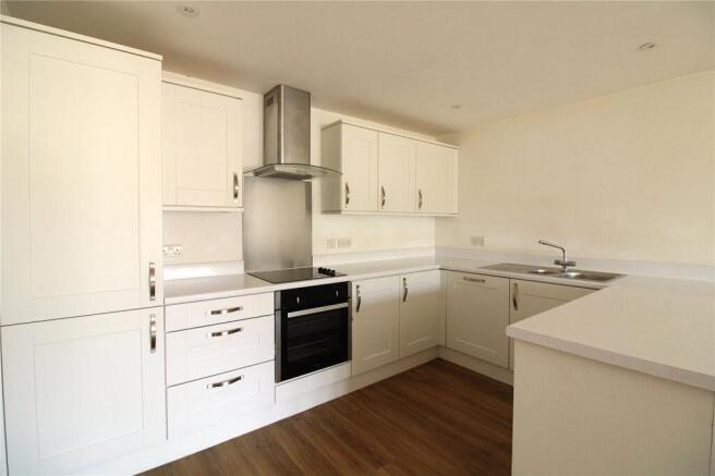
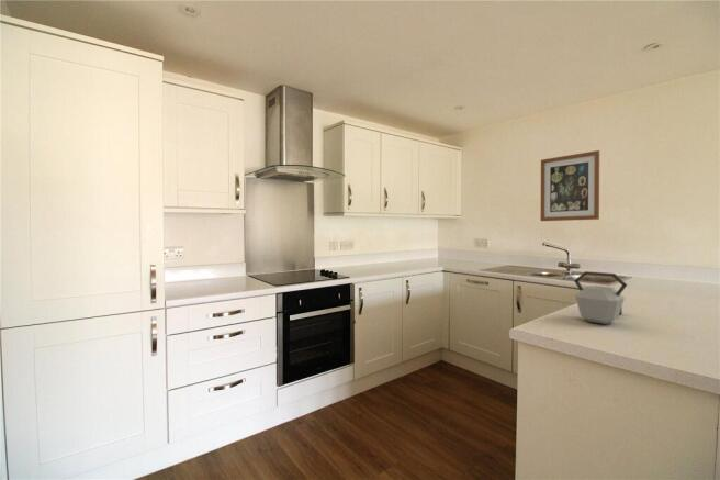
+ kettle (605, 294)
+ wall art (567, 188)
